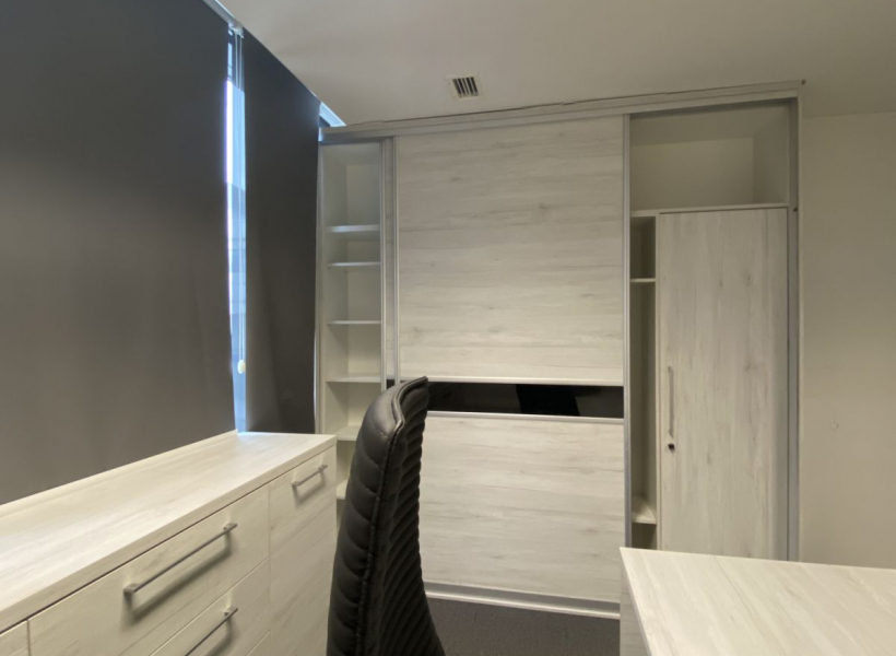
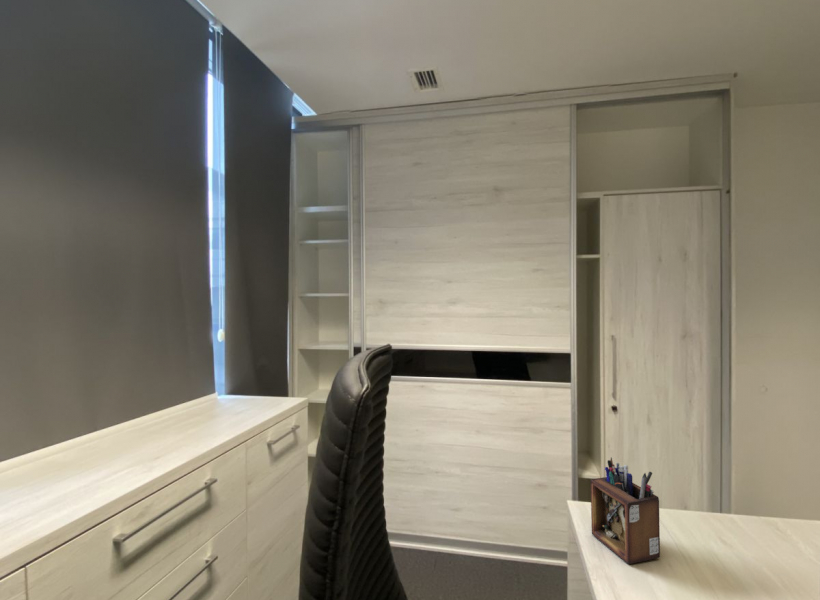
+ desk organizer (623, 505)
